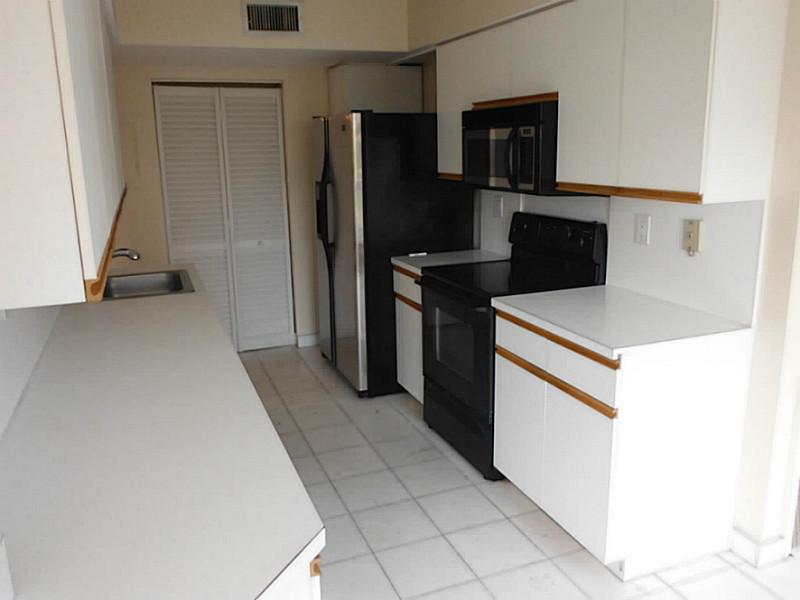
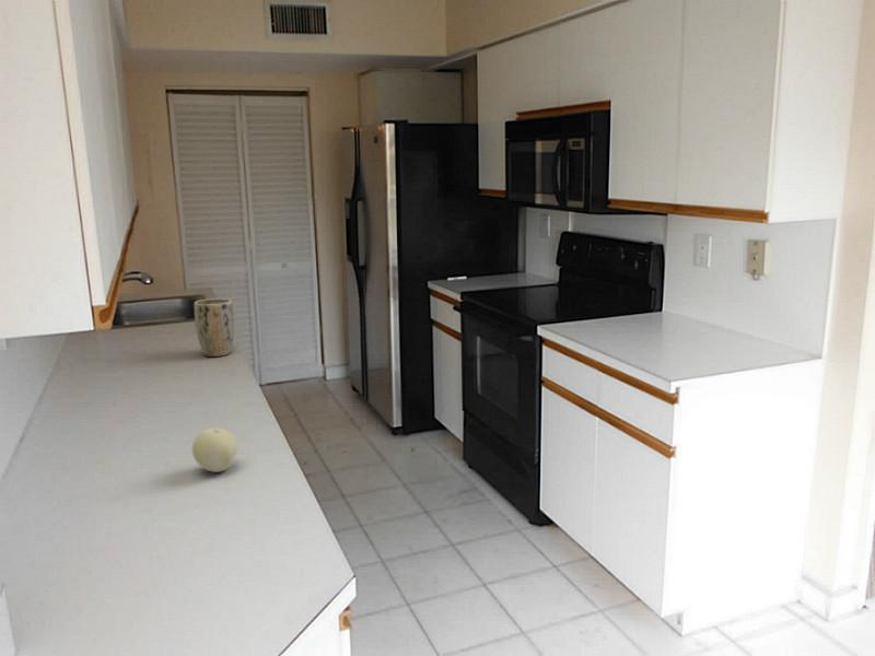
+ plant pot (214, 327)
+ fruit (214, 449)
